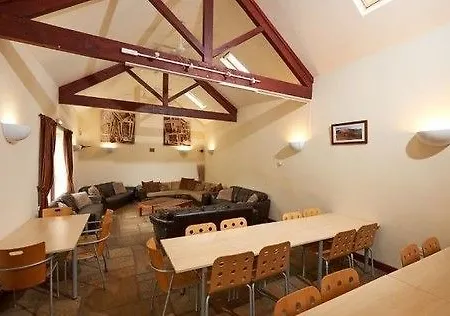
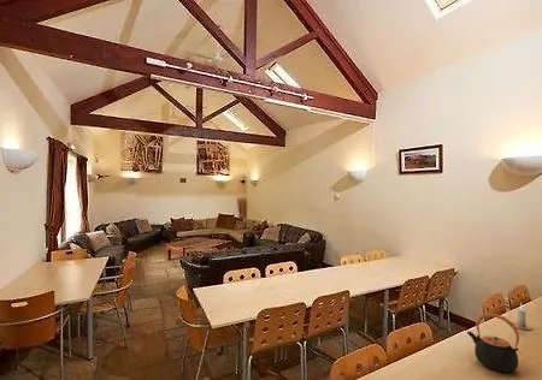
+ candle (520, 314)
+ teapot (491, 338)
